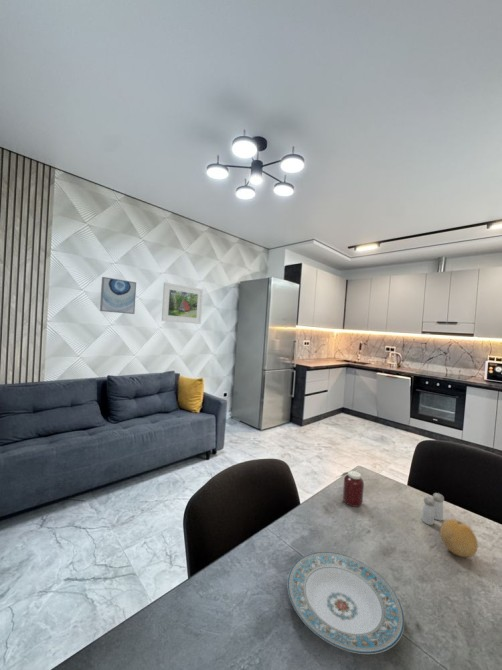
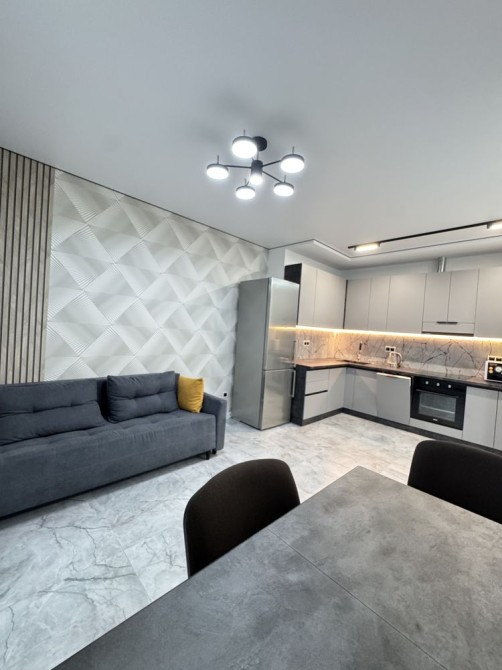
- fruit (458, 537)
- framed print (183, 304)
- wall art (118, 296)
- jar (350, 485)
- plate (342, 599)
- salt and pepper shaker (433, 508)
